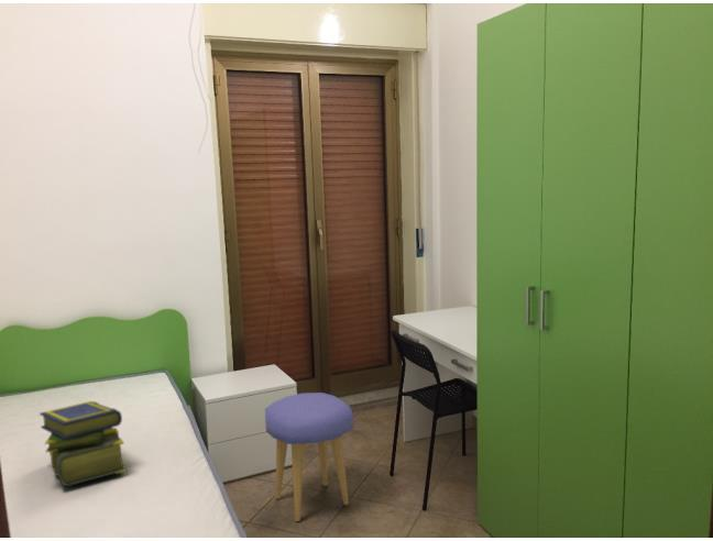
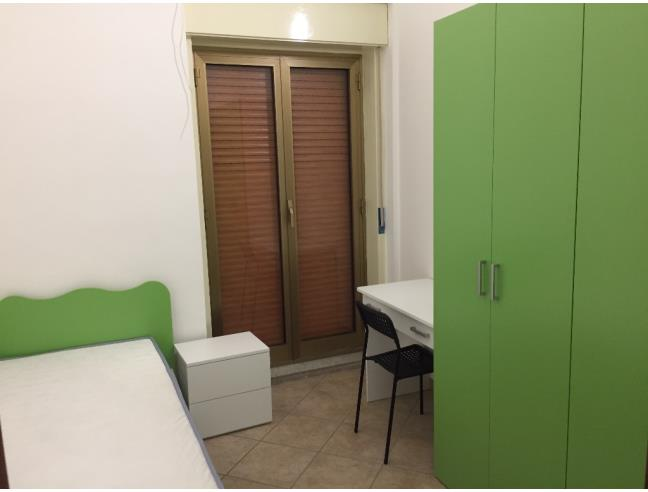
- stack of books (81, 438)
- stool (303, 453)
